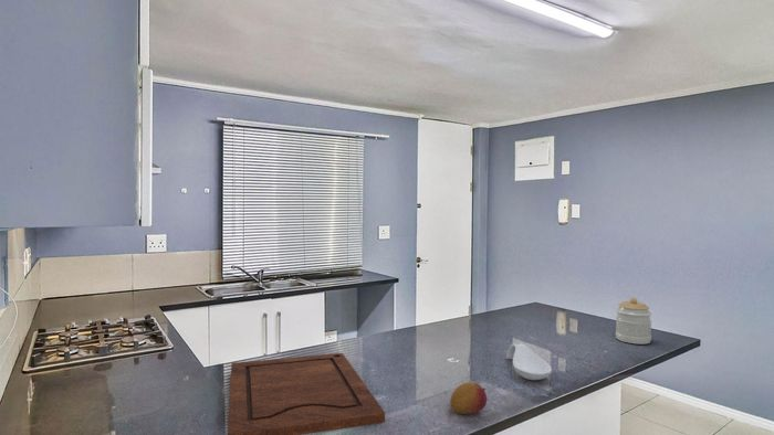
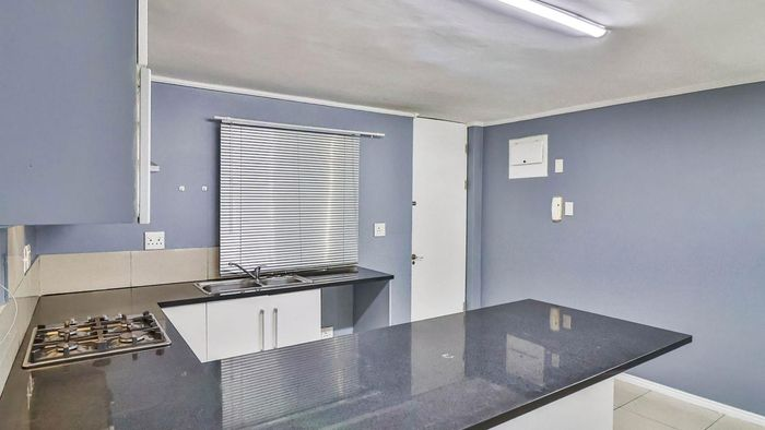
- spoon rest (524, 360)
- jar (632, 318)
- cutting board (297, 389)
- fruit (468, 397)
